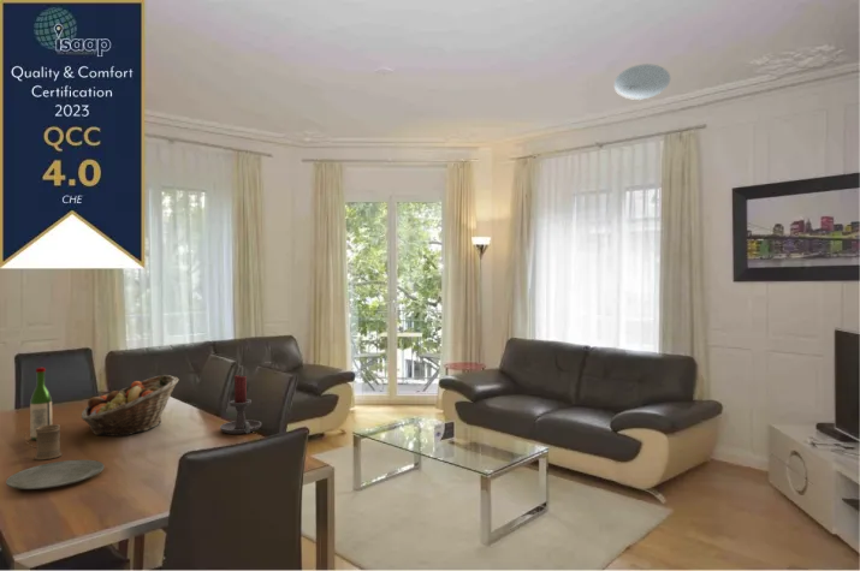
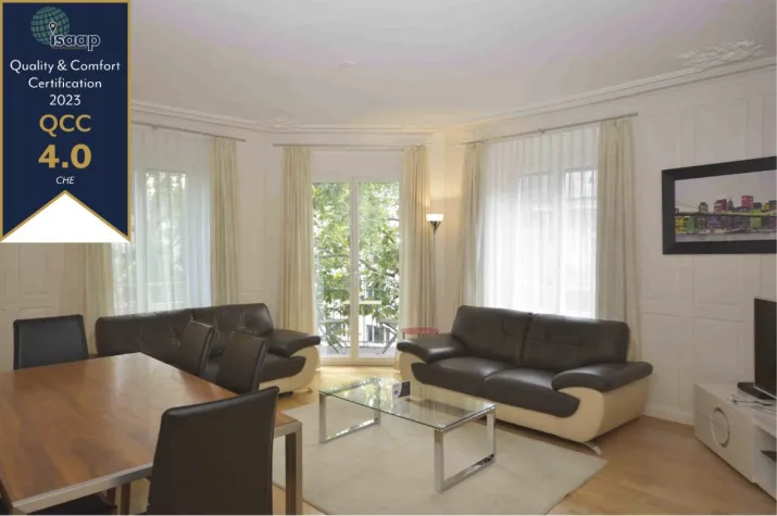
- wine bottle (41, 403)
- ceiling light (641, 82)
- fruit basket (131, 403)
- plate (57, 475)
- candle holder (242, 403)
- mug (43, 441)
